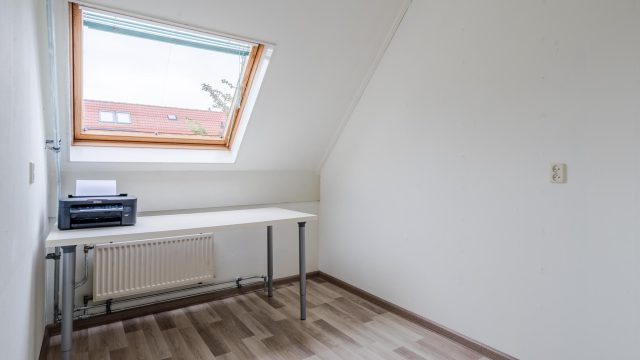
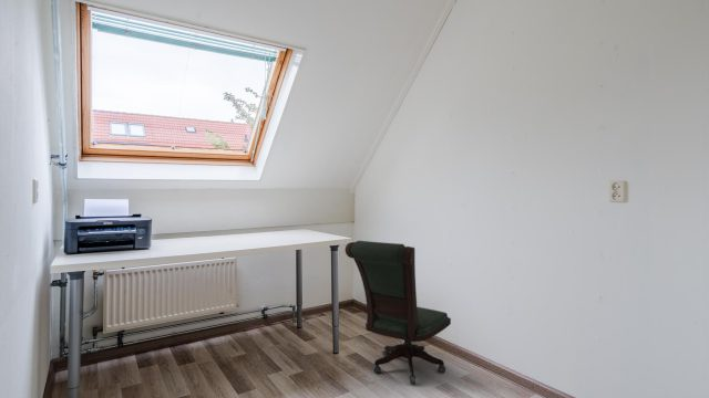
+ office chair (401, 305)
